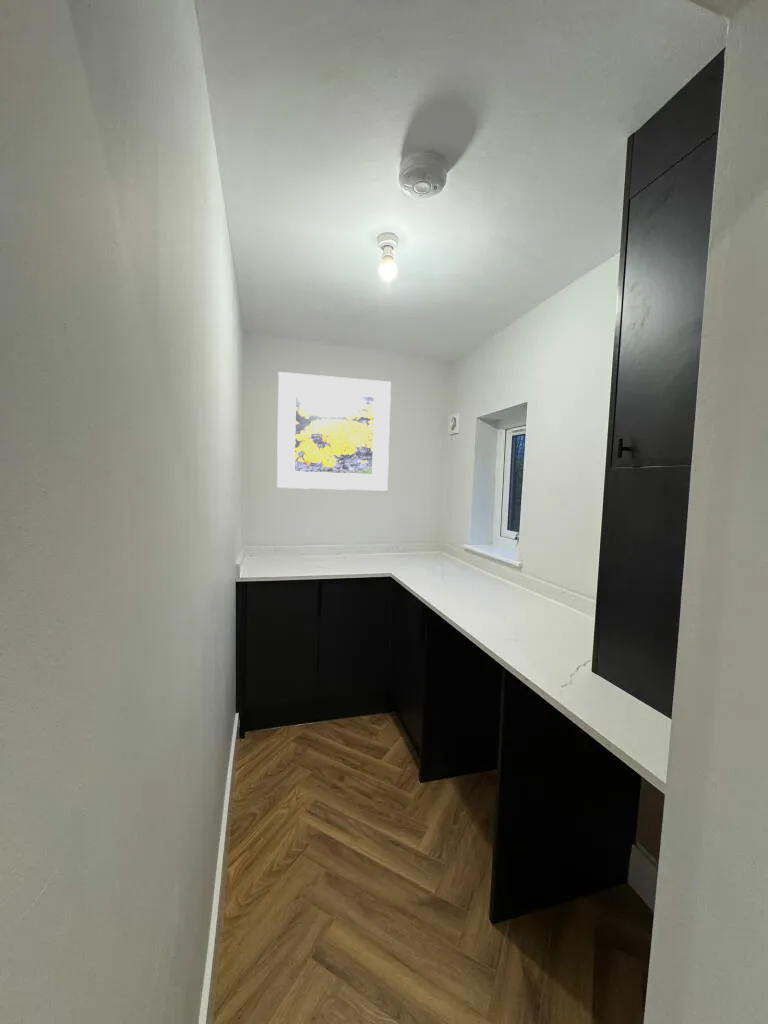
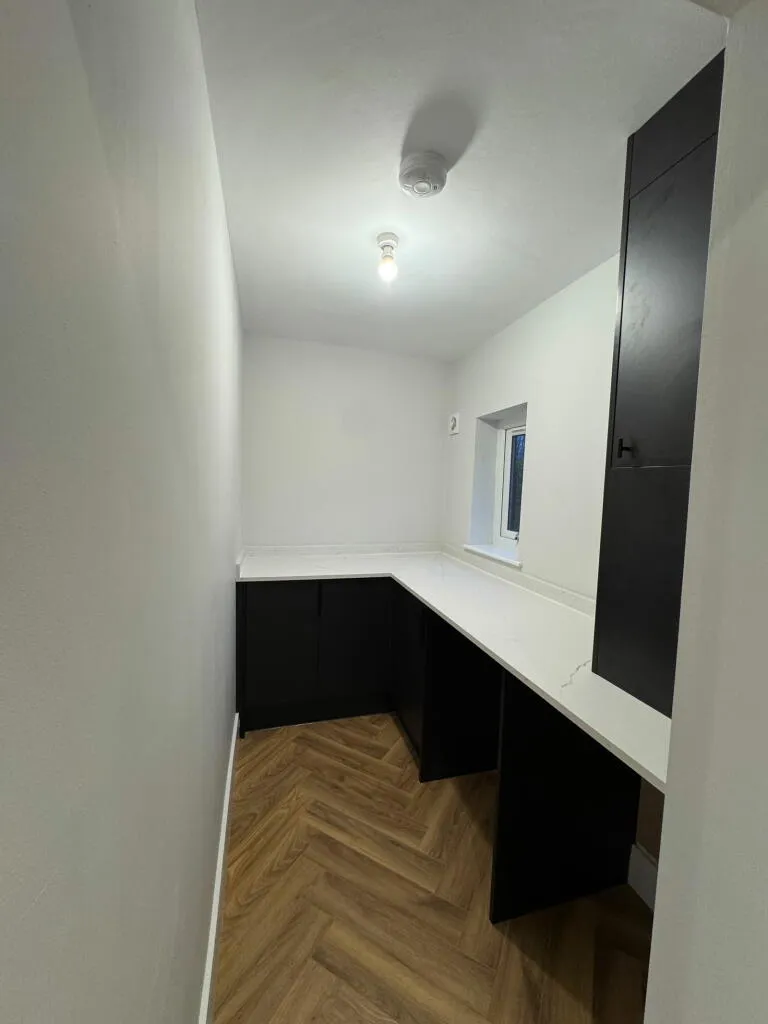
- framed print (335, 433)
